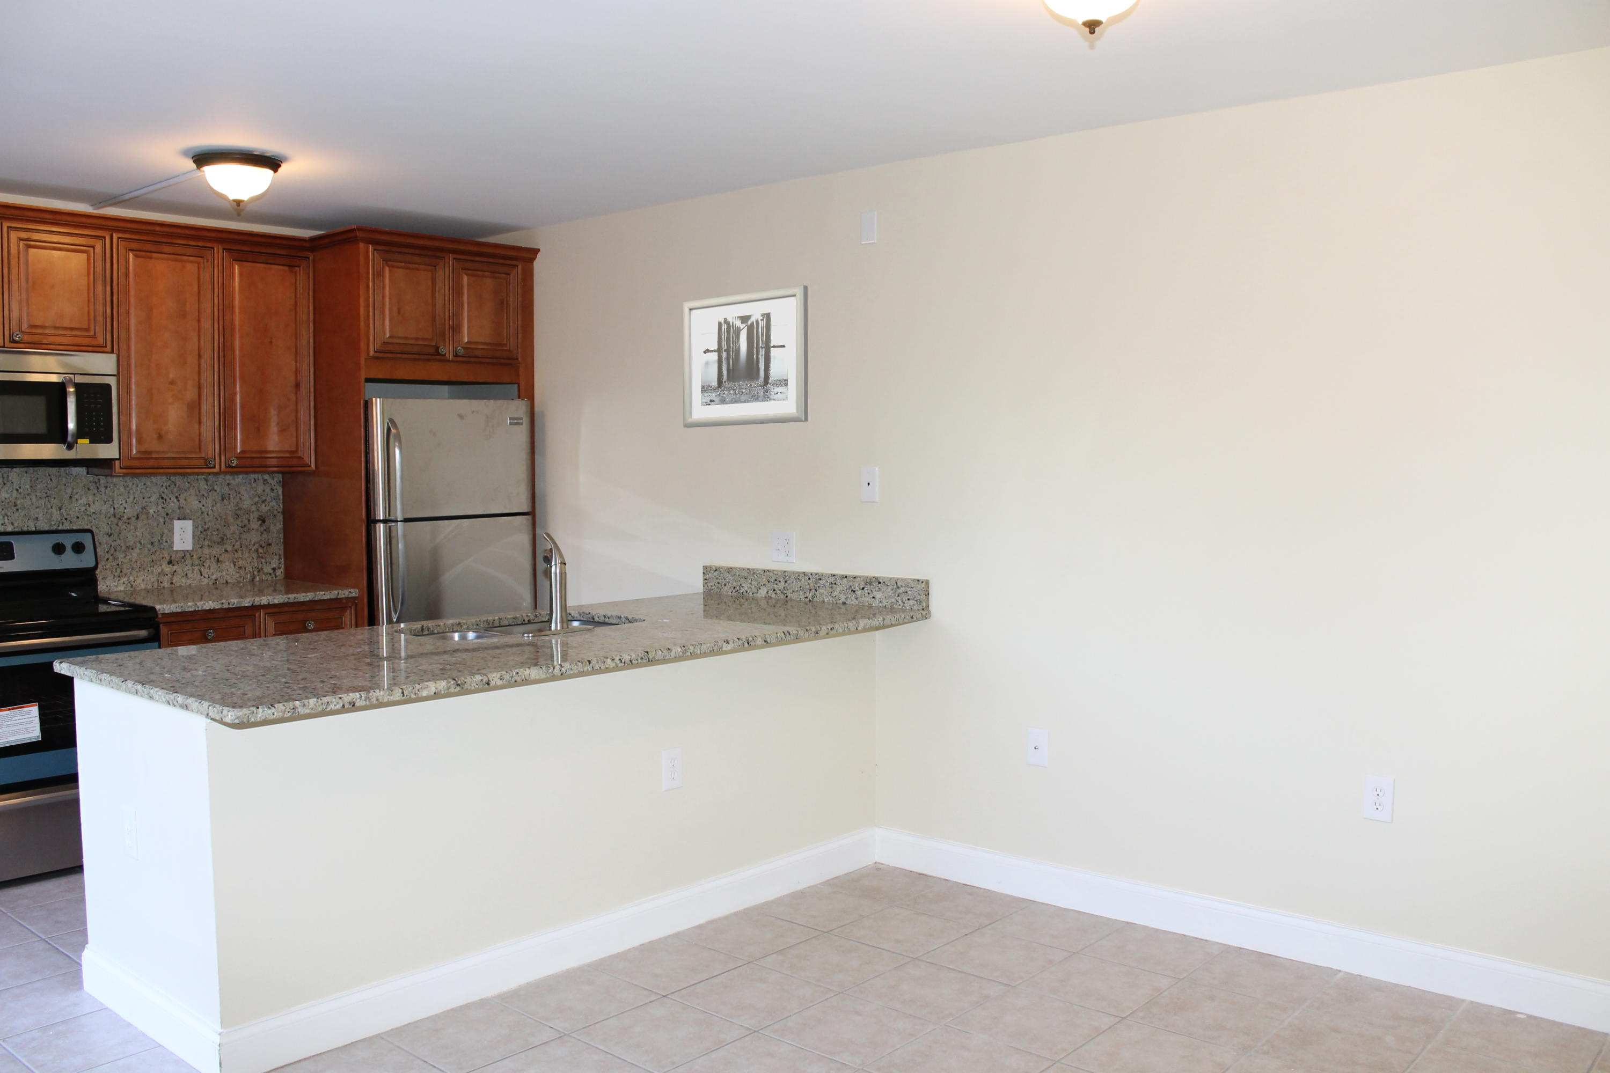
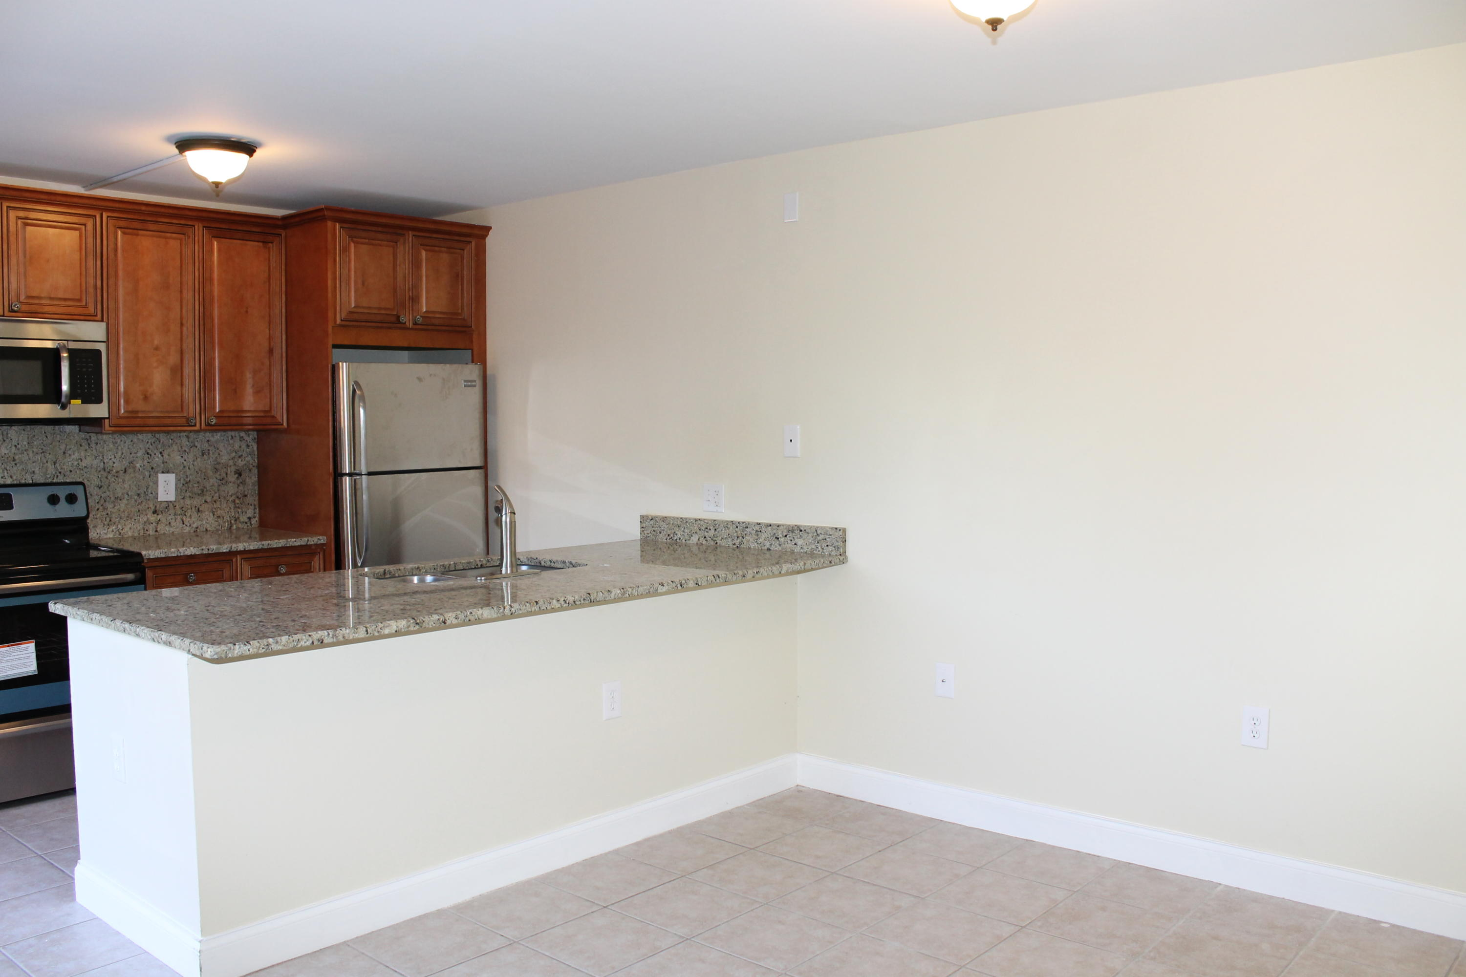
- wall art (743, 359)
